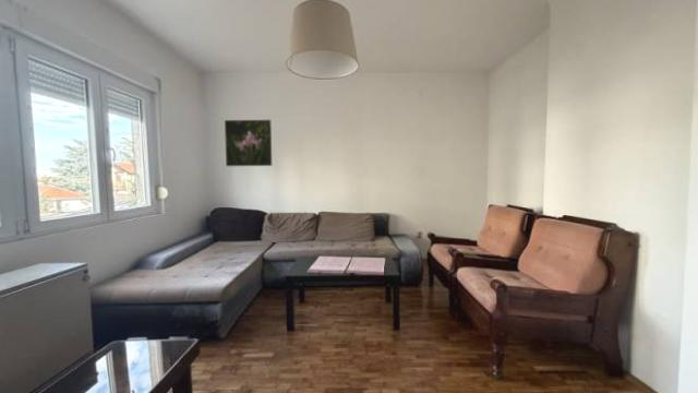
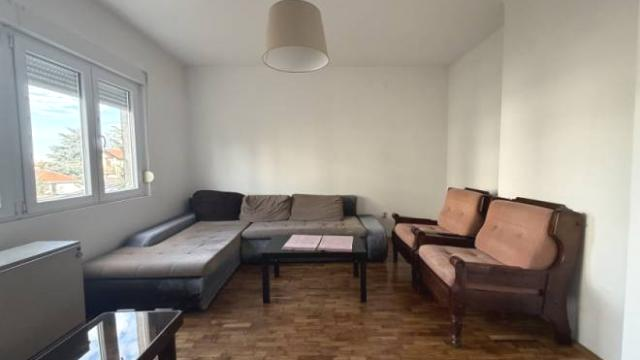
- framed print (248, 143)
